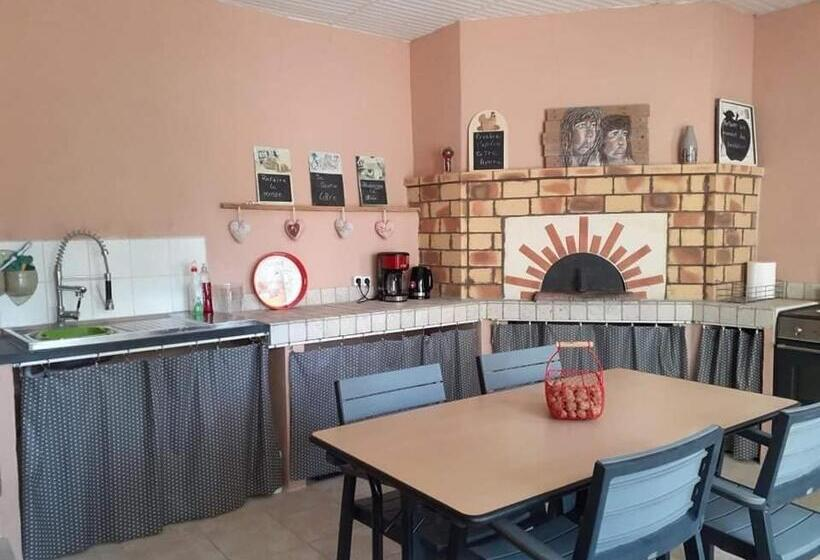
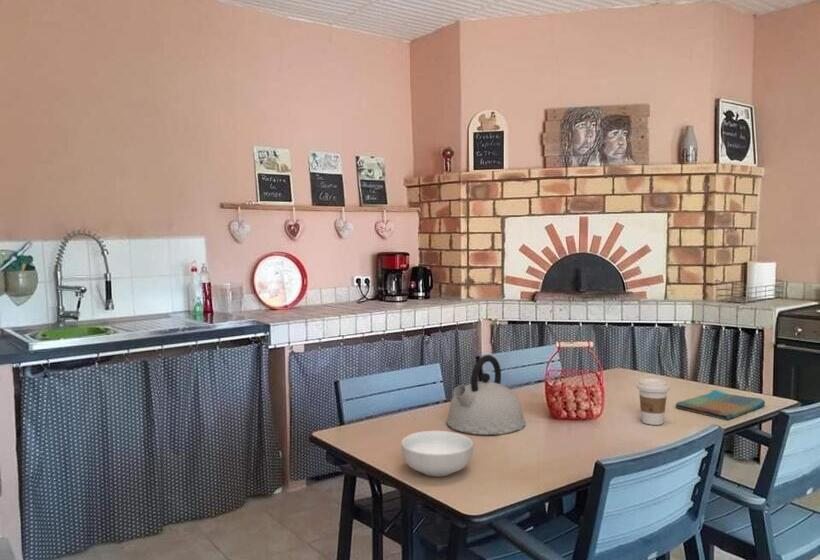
+ cereal bowl (437, 455)
+ coffee cup (652, 401)
+ dish towel (720, 404)
+ kettle (483, 390)
